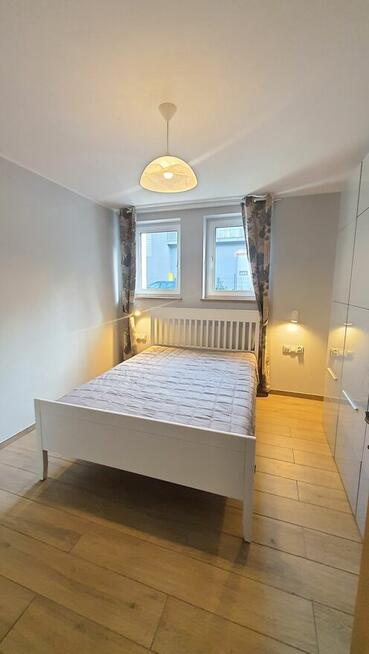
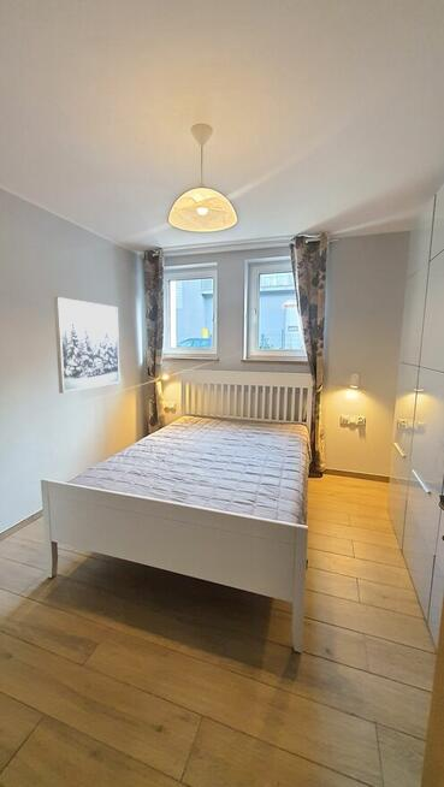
+ wall art (90, 345)
